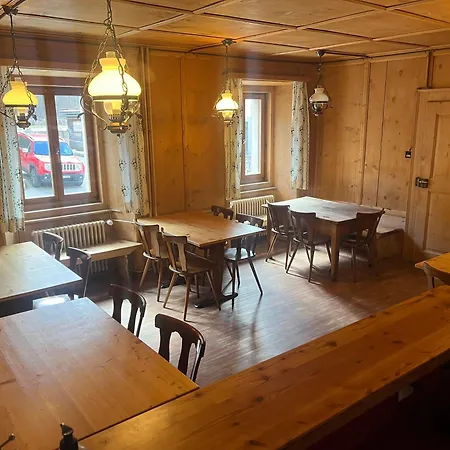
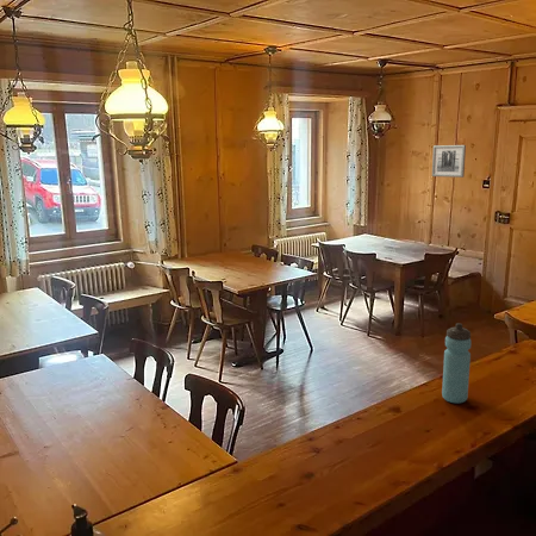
+ wall art (448, 161)
+ water bottle (456, 361)
